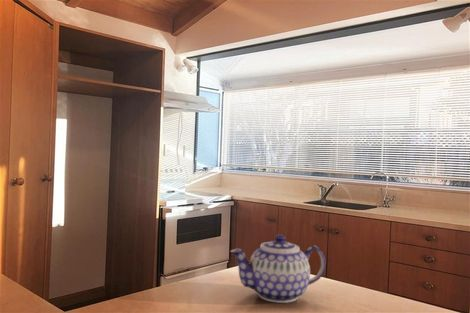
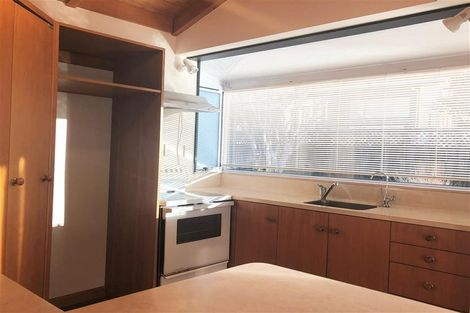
- teapot (278, 265)
